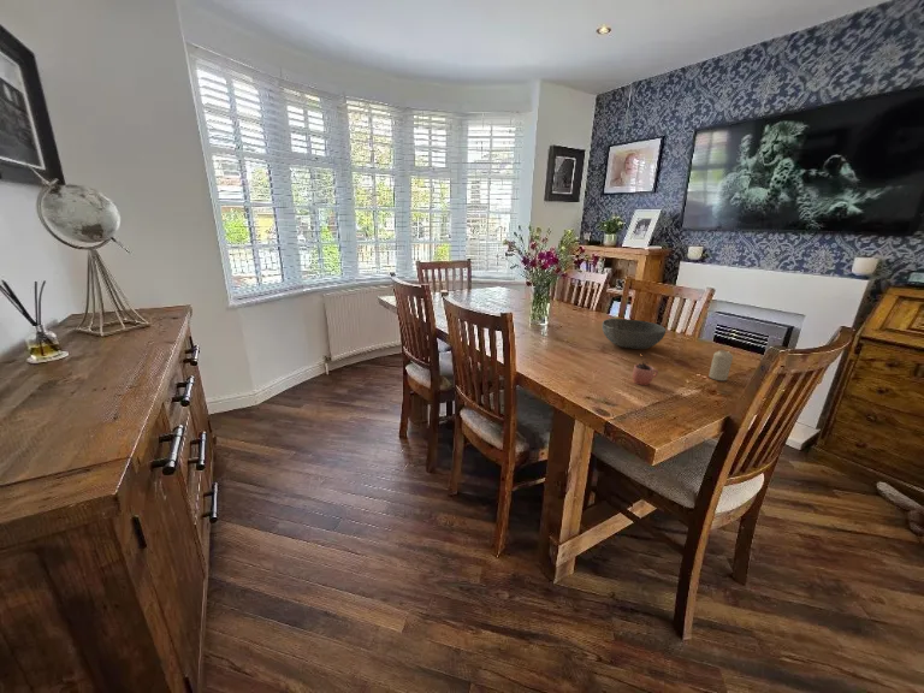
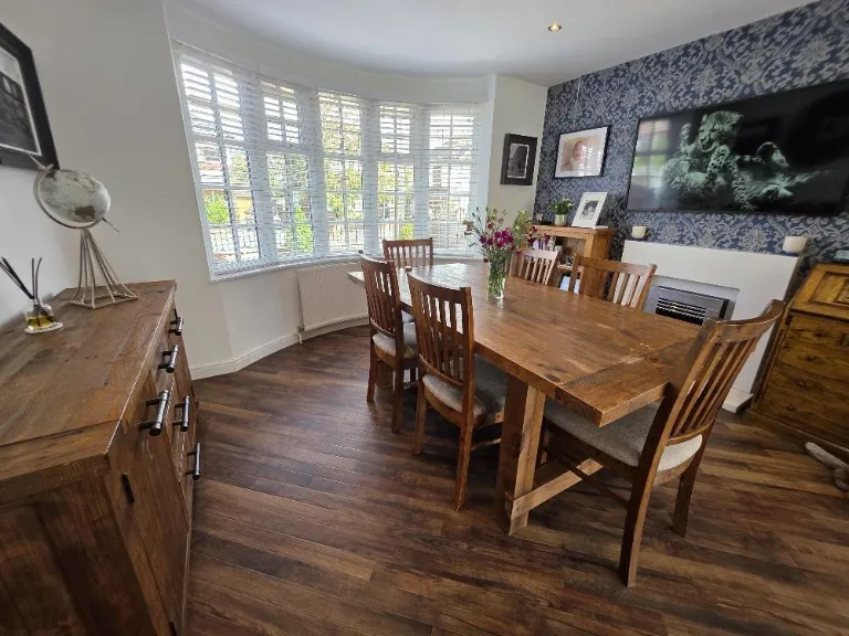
- candle (721, 365)
- cocoa (646, 367)
- bowl (632, 336)
